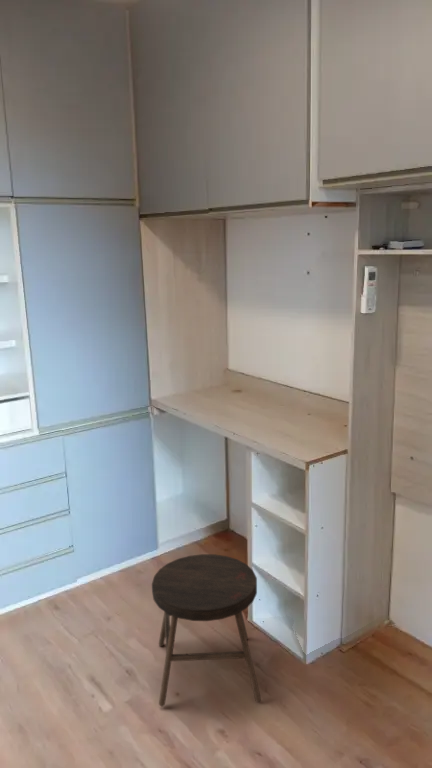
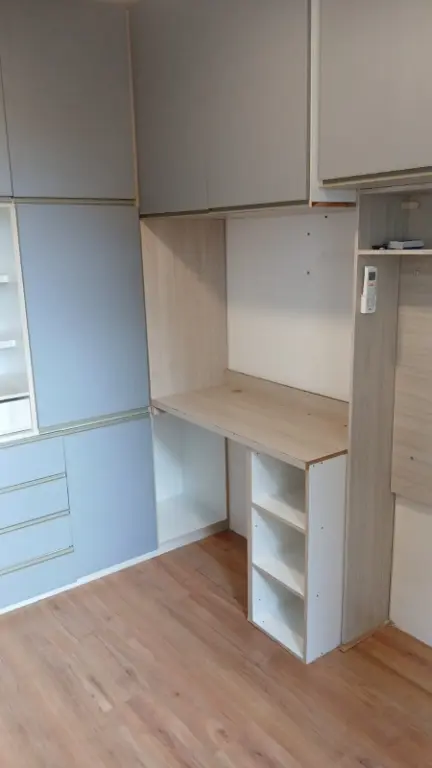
- stool (206, 620)
